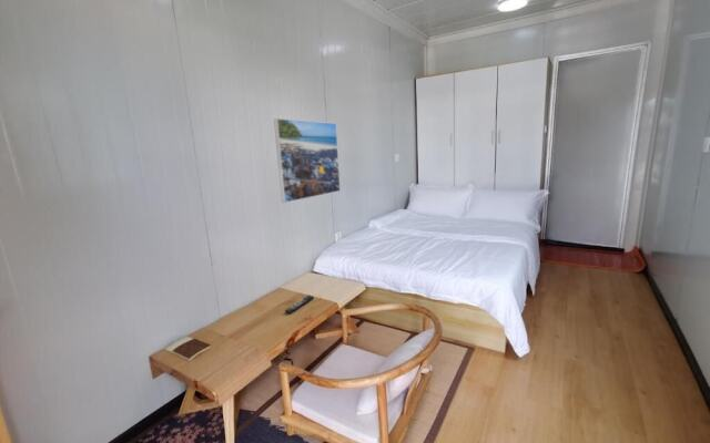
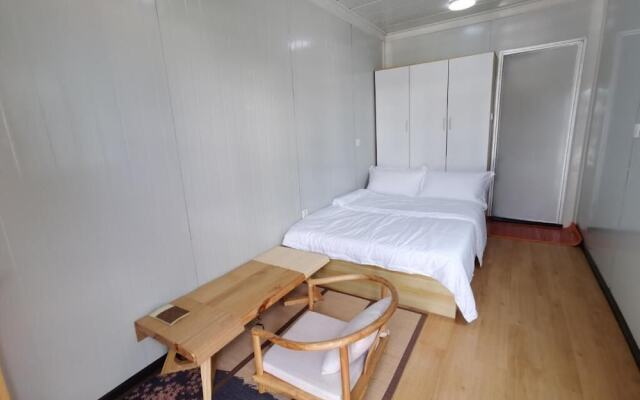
- remote control (300, 303)
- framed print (311, 159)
